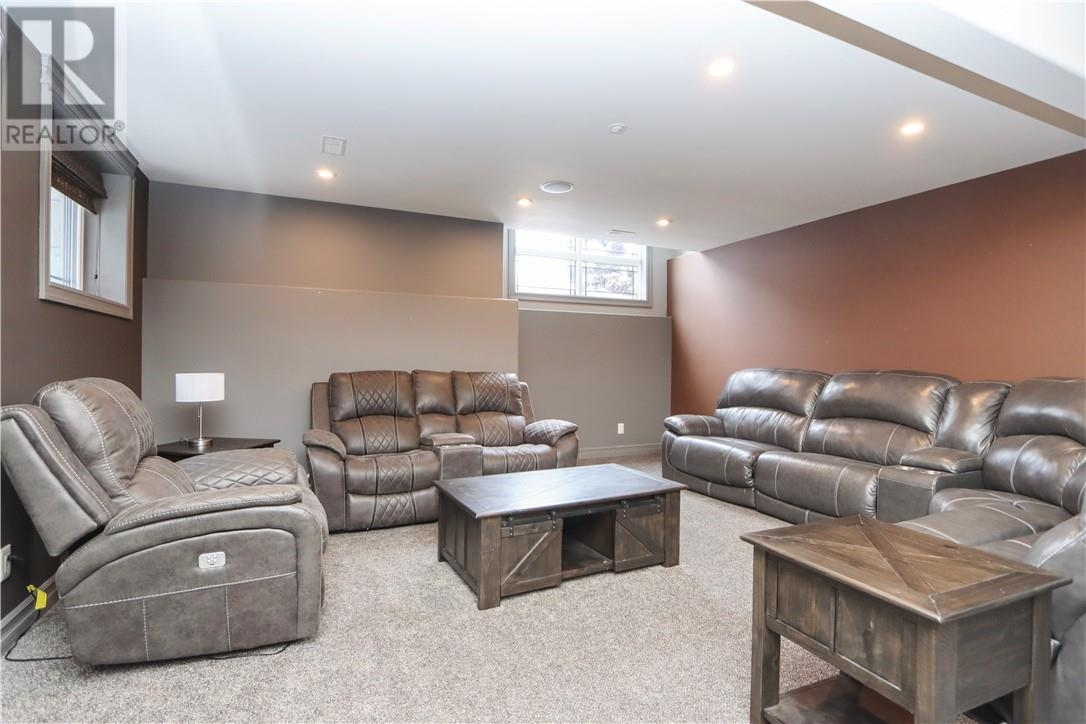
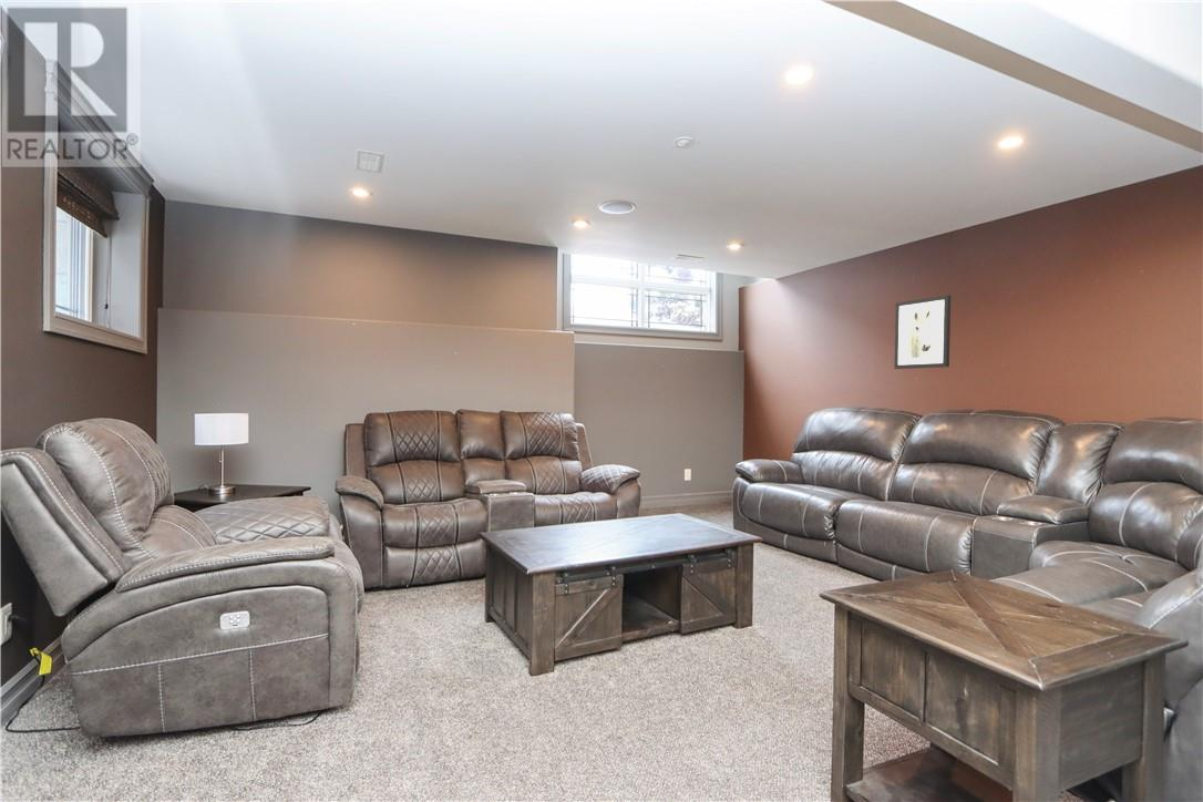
+ wall art (921, 333)
